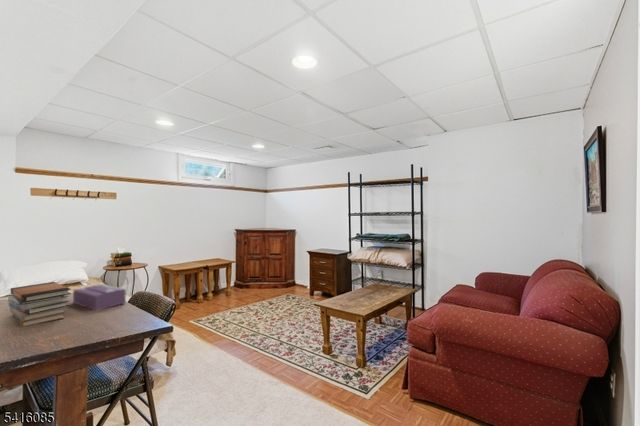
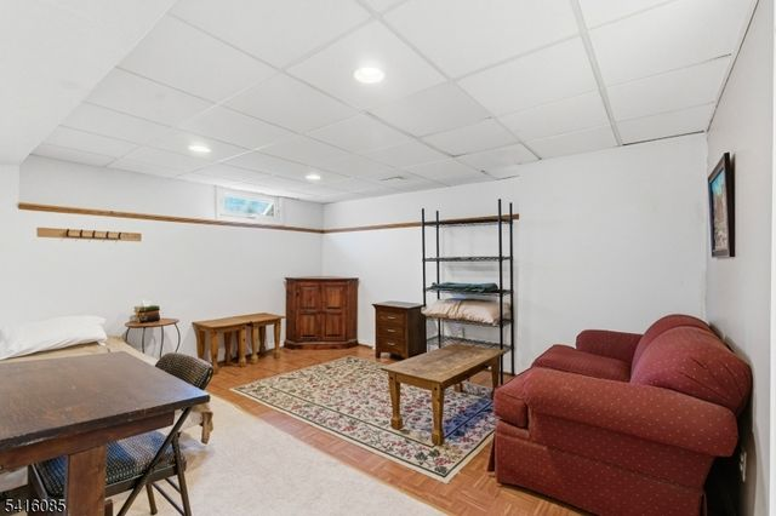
- book stack (39, 302)
- tissue box (99, 296)
